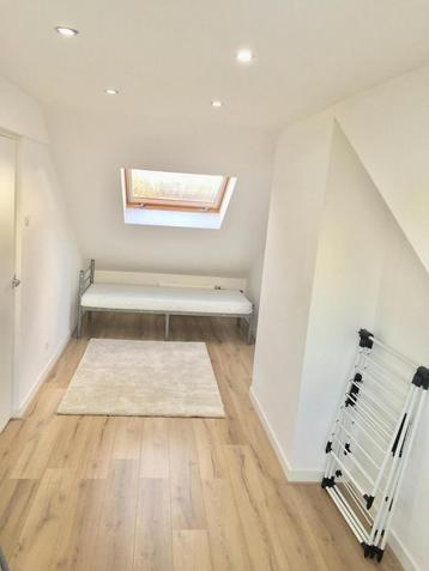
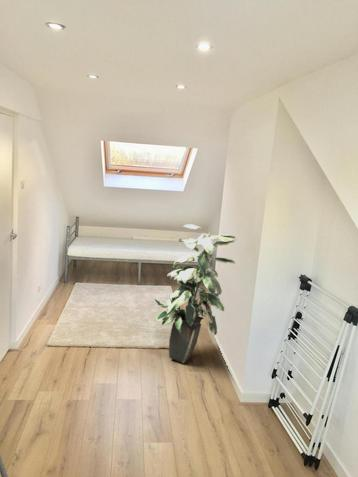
+ indoor plant (193, 293)
